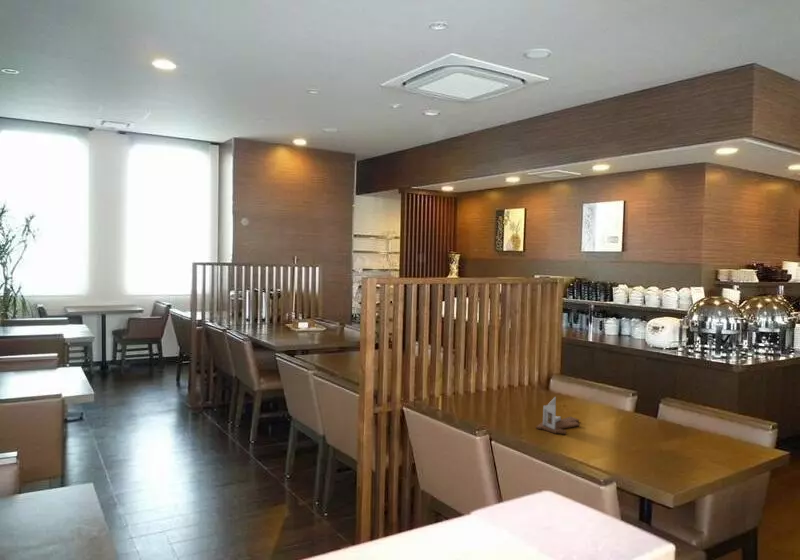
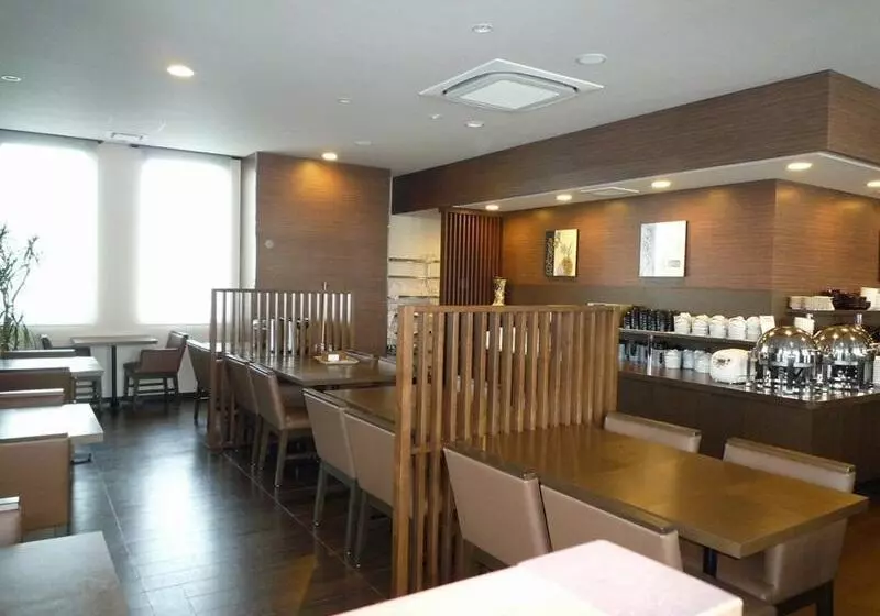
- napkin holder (560, 417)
